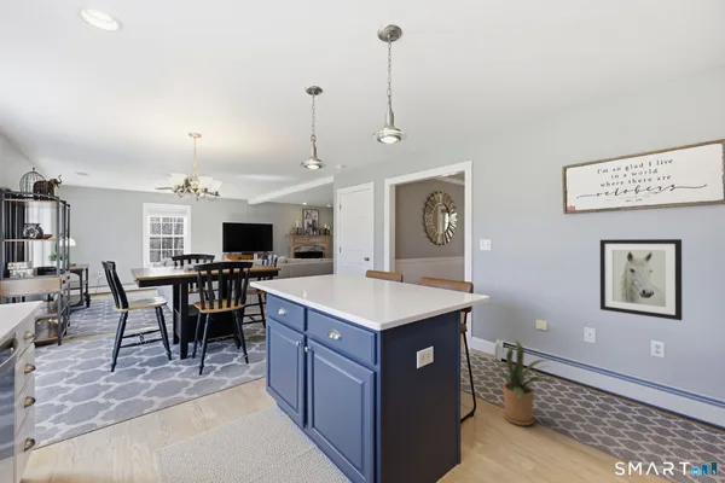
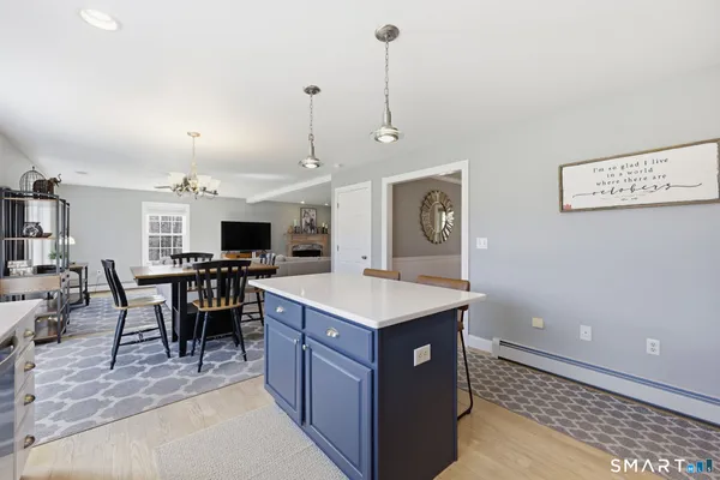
- house plant (523, 379)
- wall art (638, 277)
